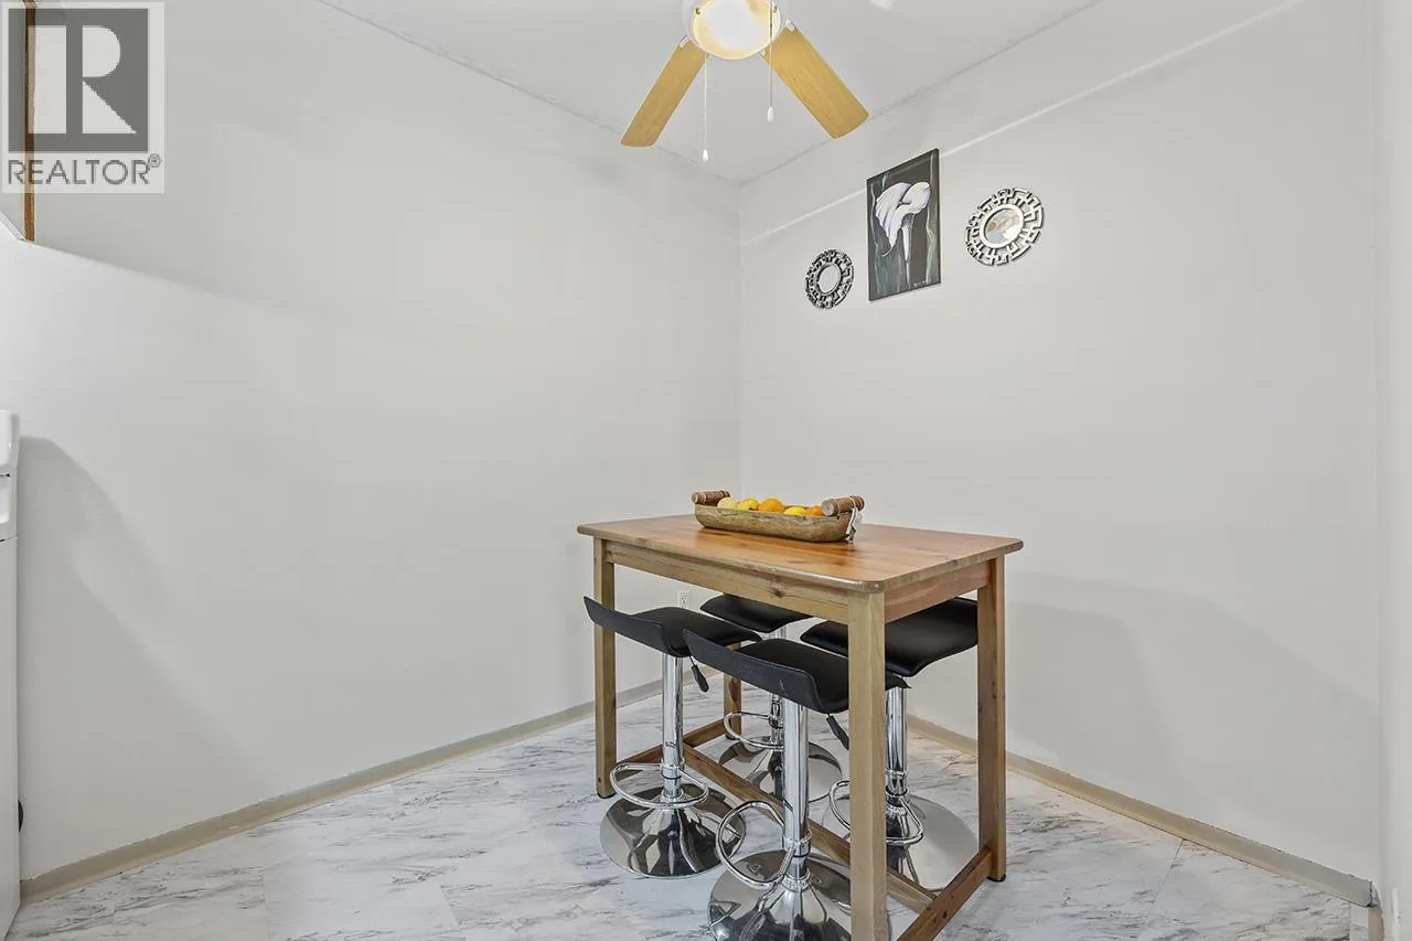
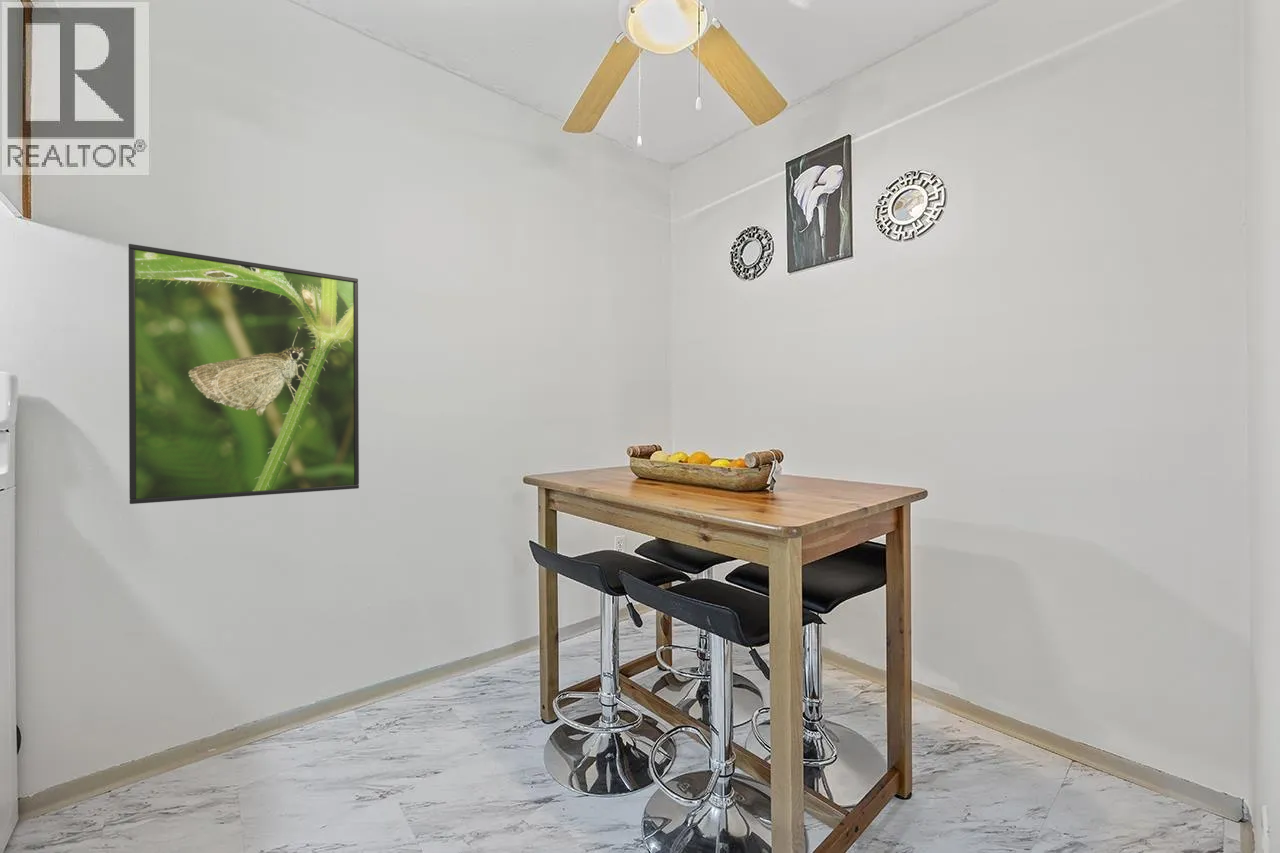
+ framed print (255, 379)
